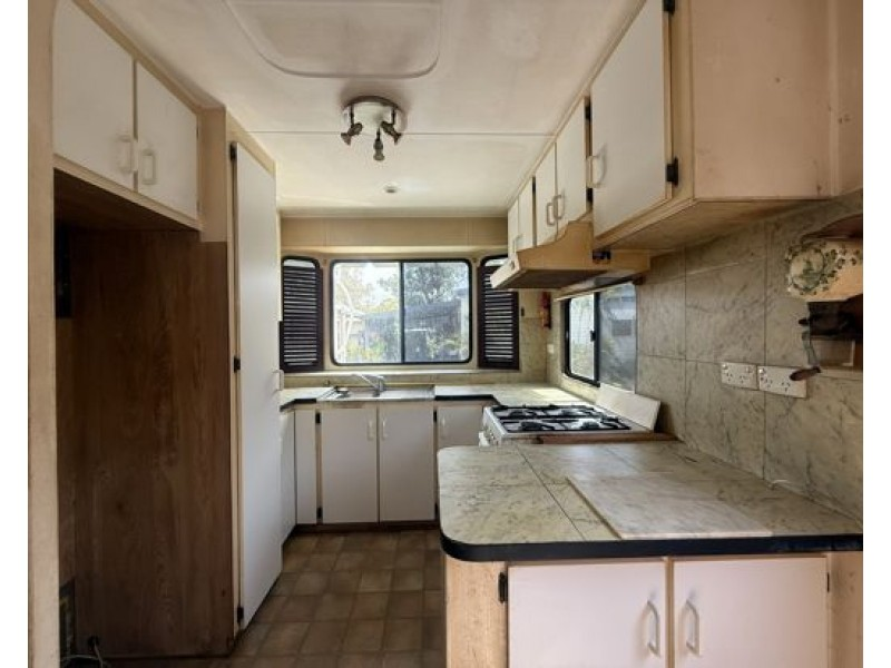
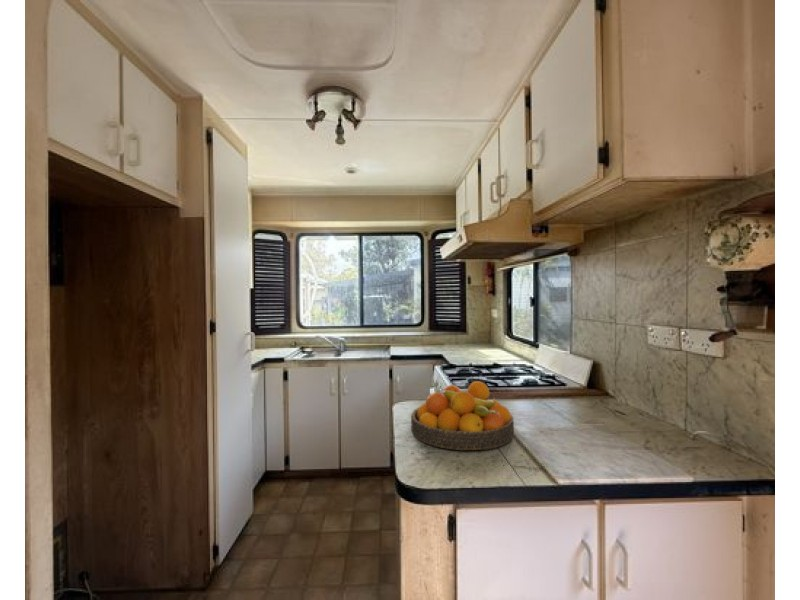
+ fruit bowl (461, 408)
